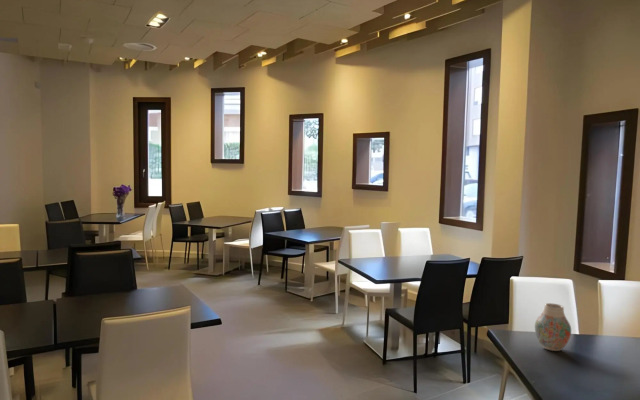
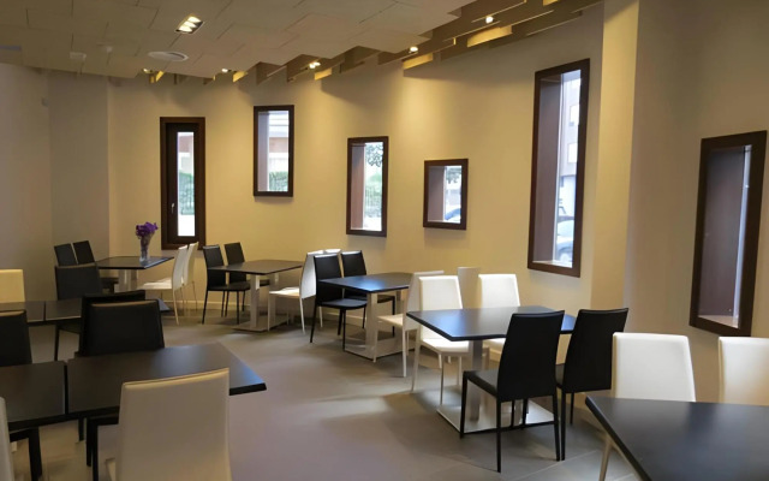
- vase (552, 327)
